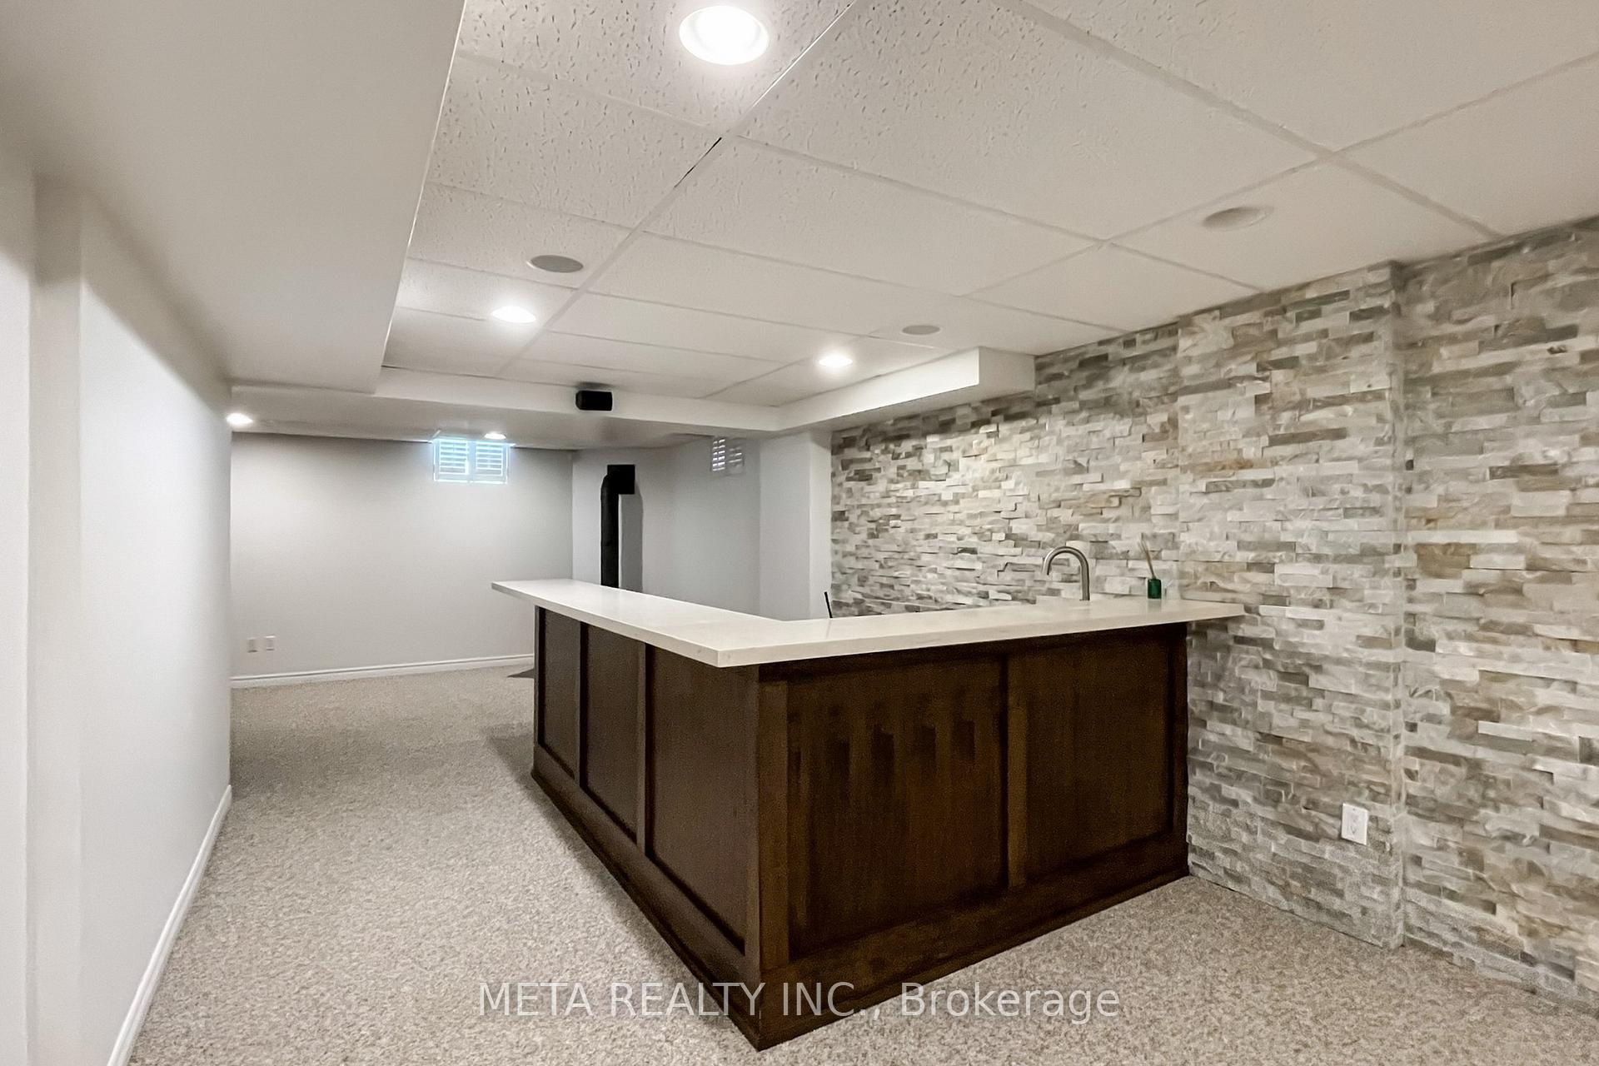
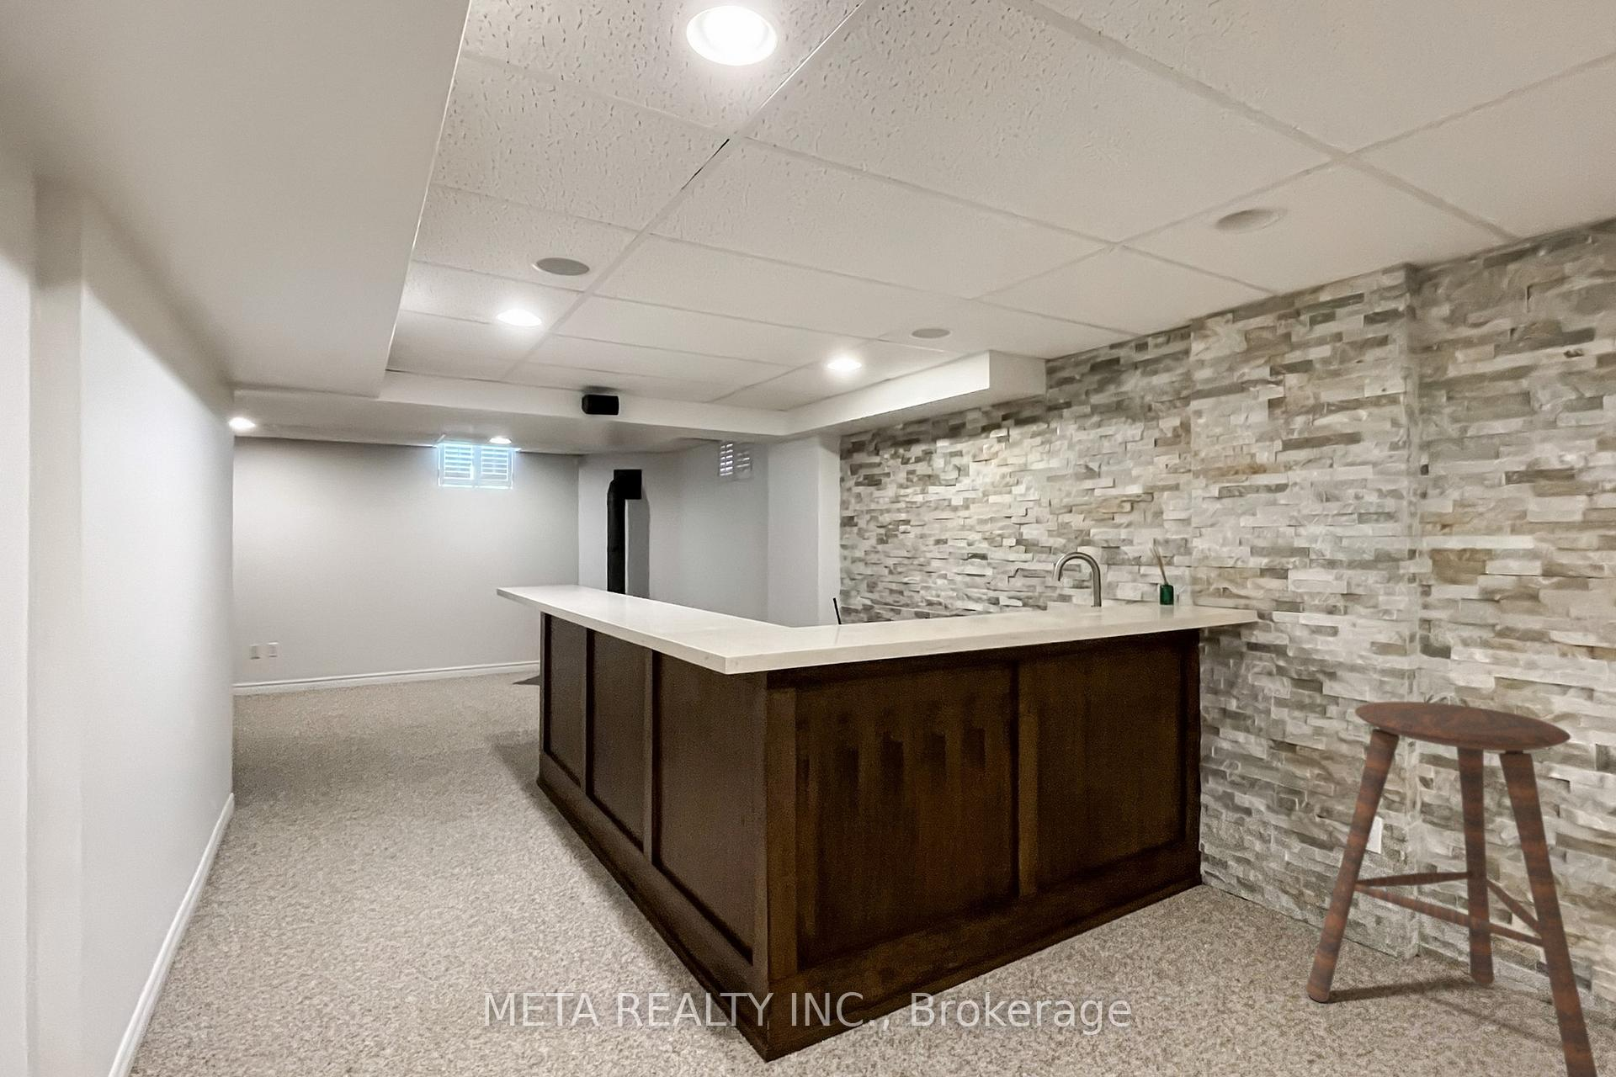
+ bar stool (1466, 865)
